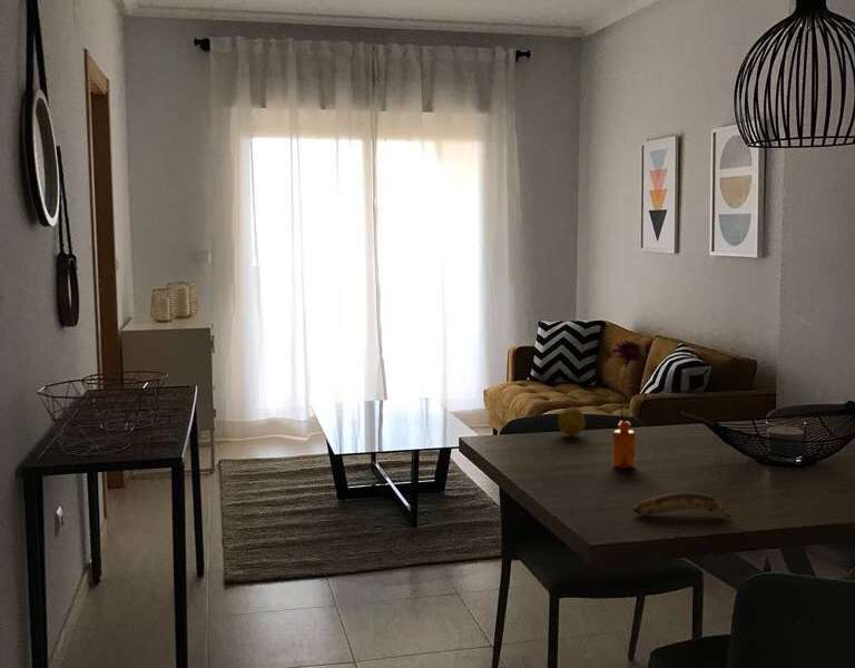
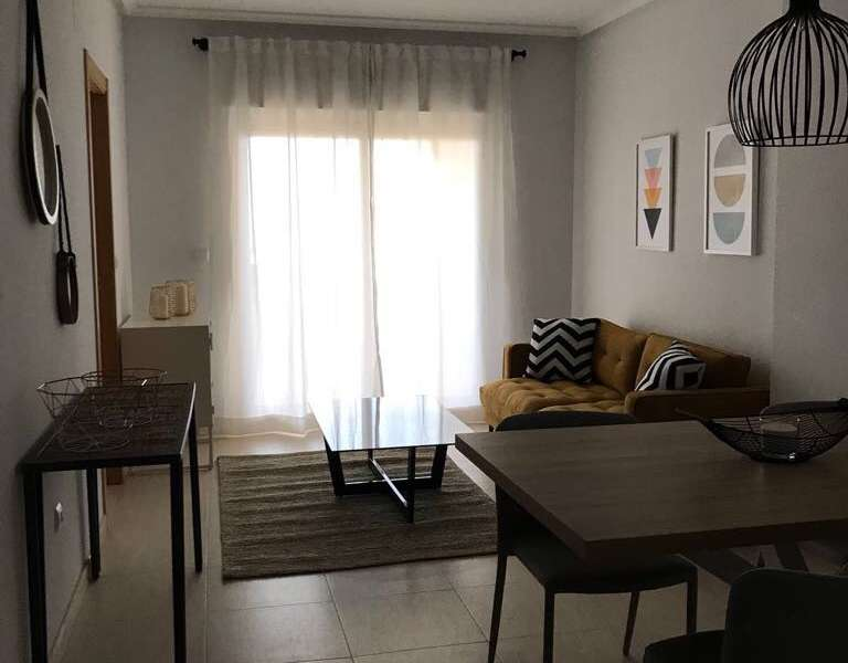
- flower (621, 403)
- fruit (571, 421)
- banana (679, 504)
